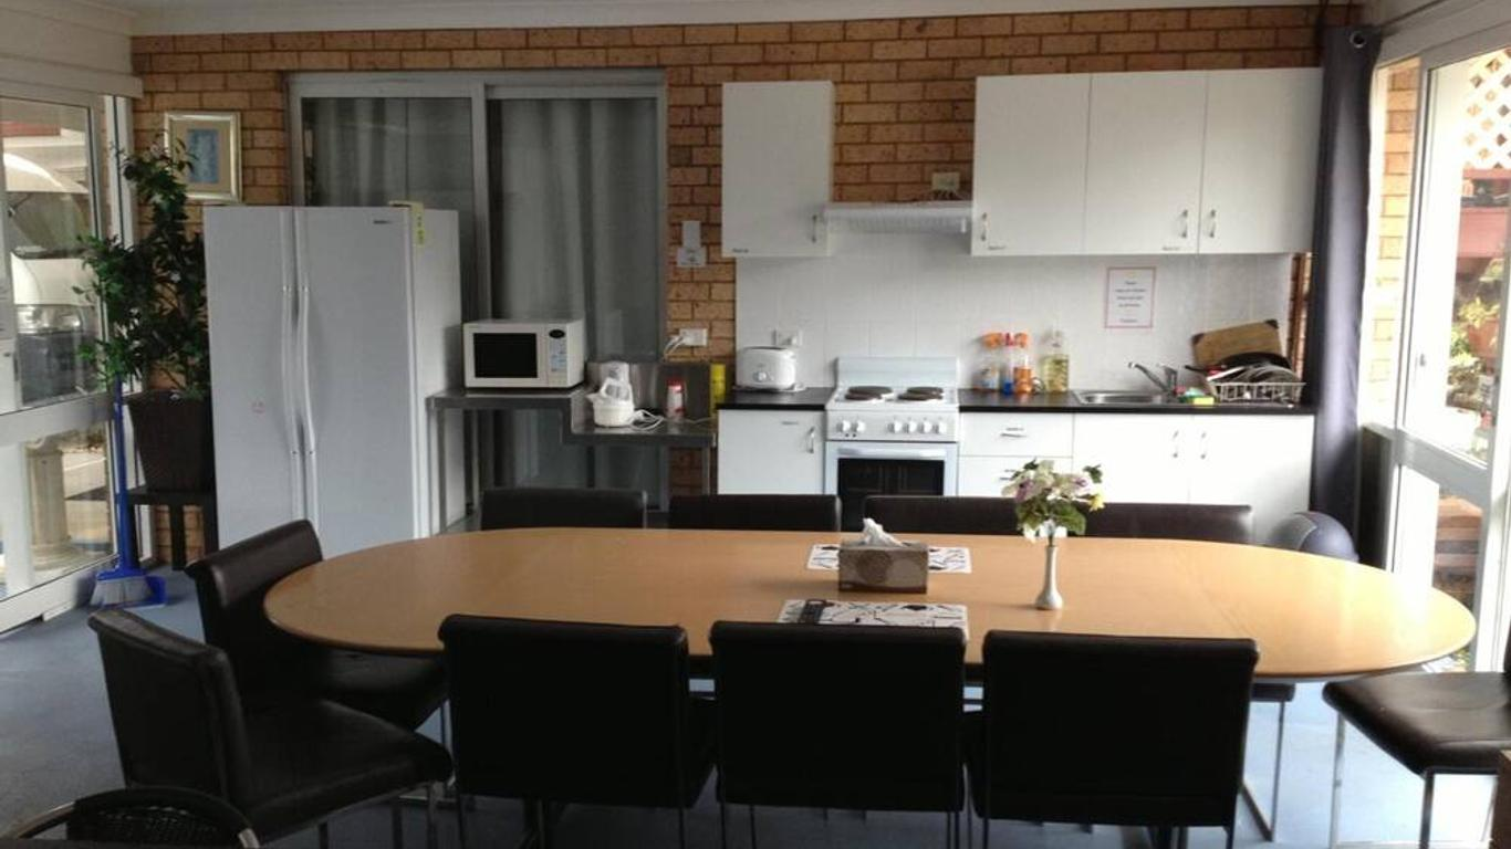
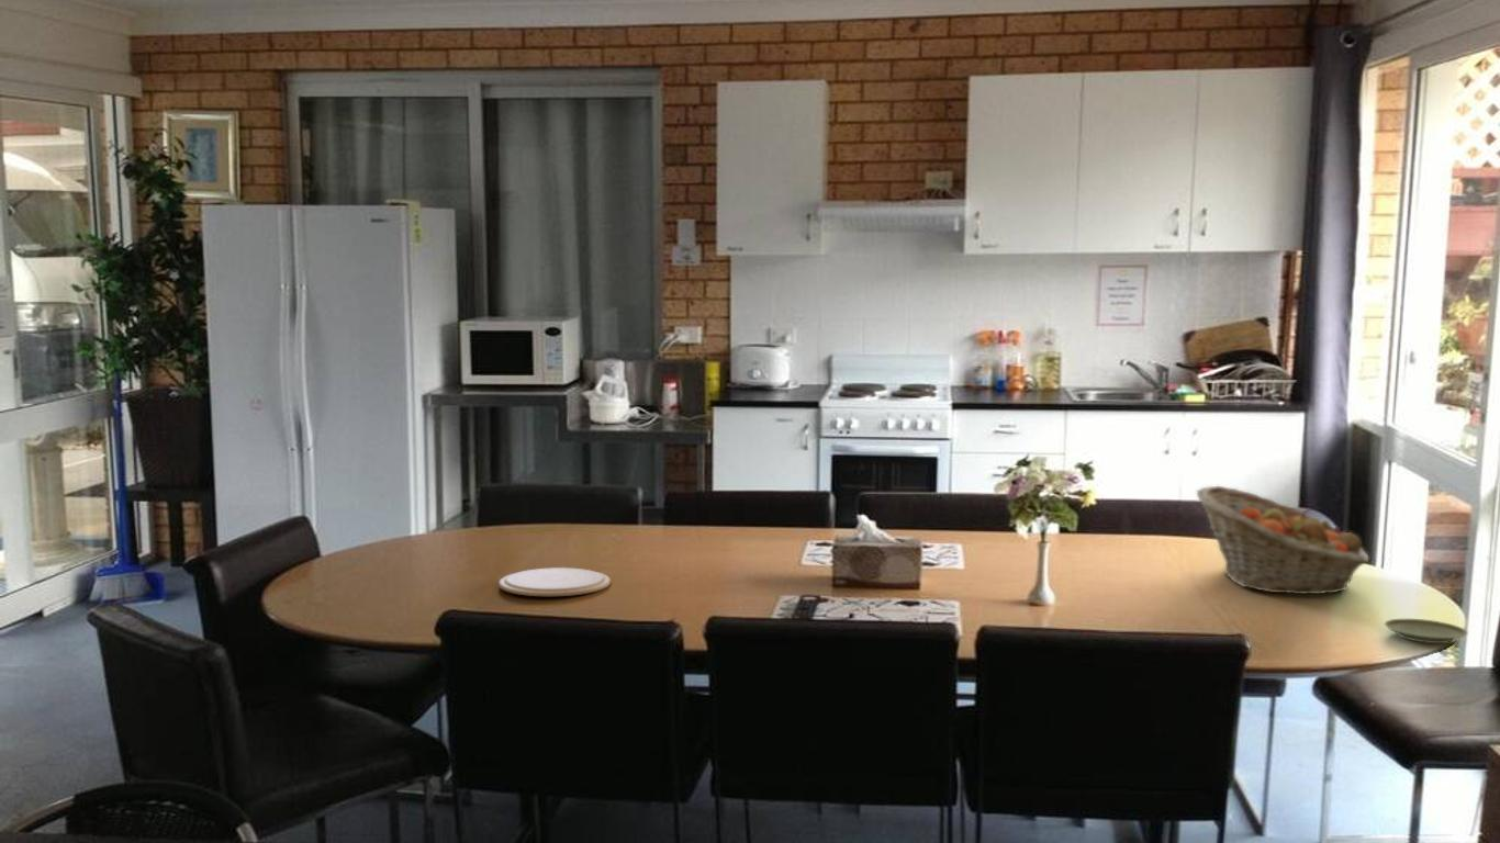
+ fruit basket (1279, 537)
+ plate (1424, 632)
+ plate (555, 581)
